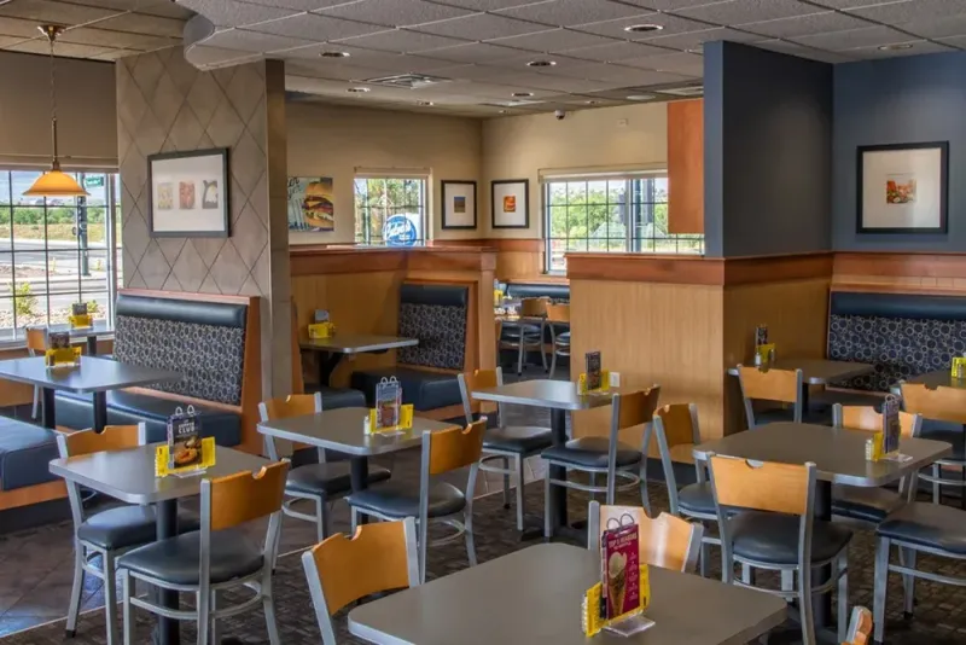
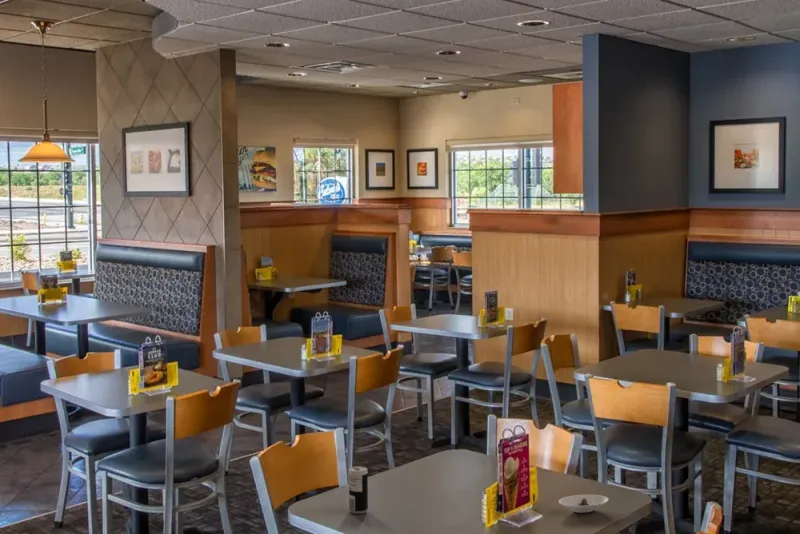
+ saucer (583, 503)
+ beverage can (358, 489)
